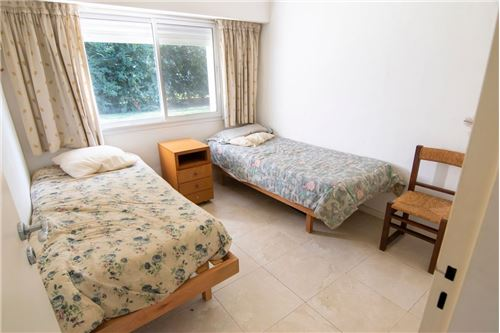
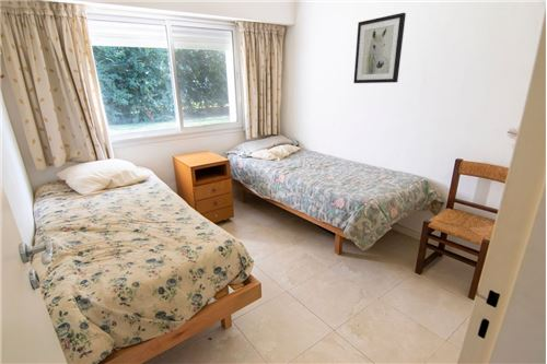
+ wall art (376, 51)
